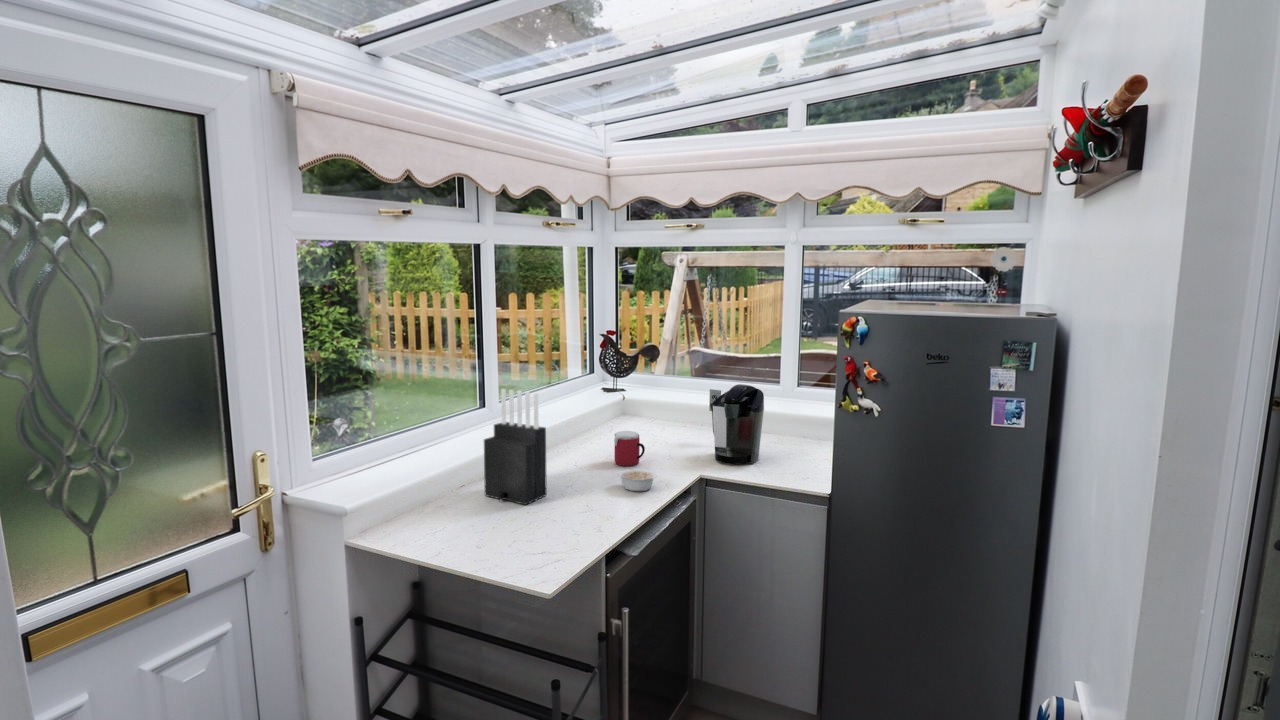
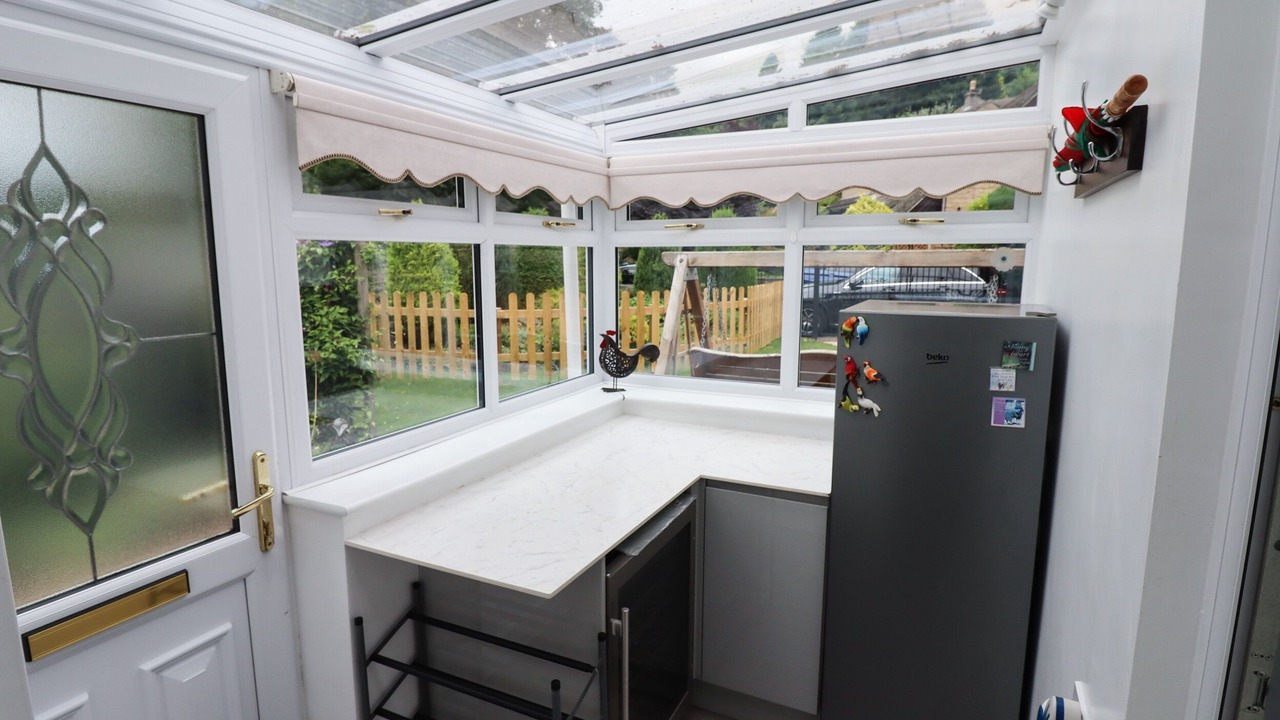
- legume (638, 479)
- coffee maker (727, 419)
- knife block (512, 445)
- mug (629, 448)
